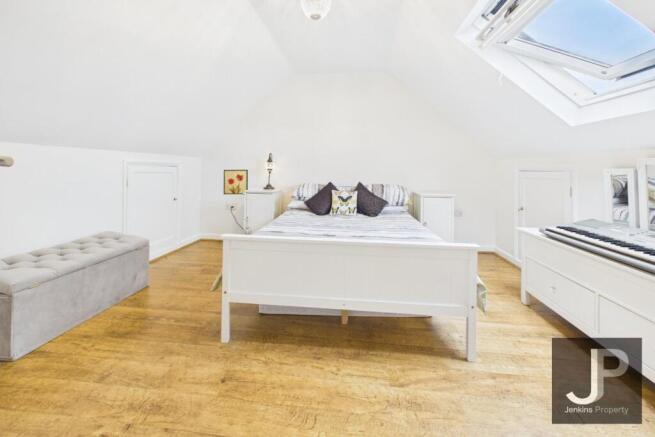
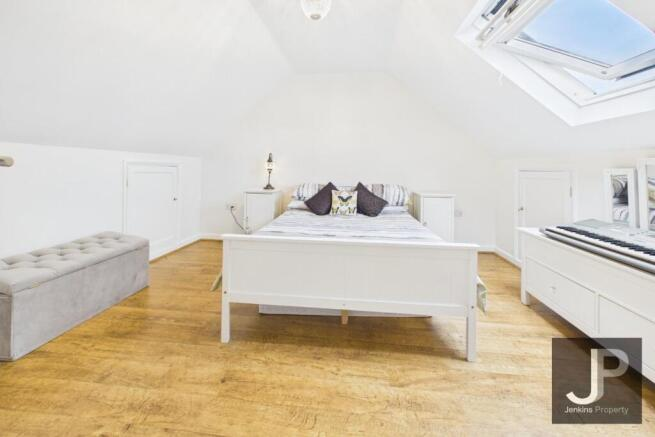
- wall art (235, 182)
